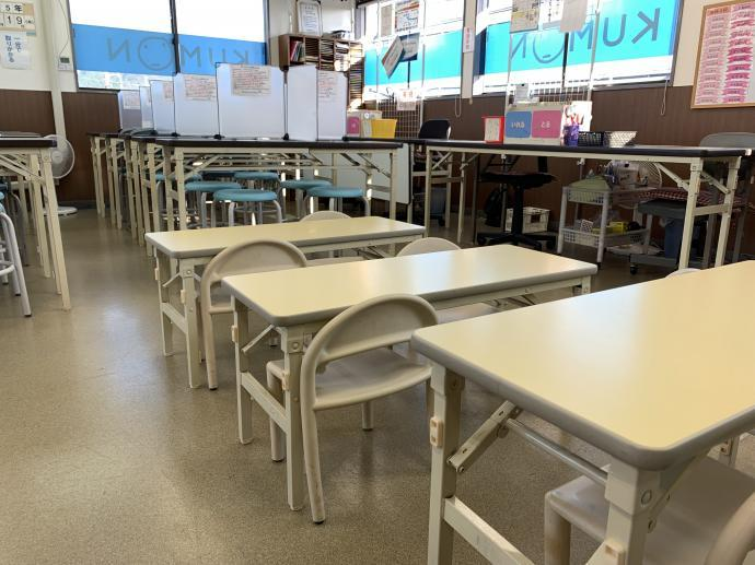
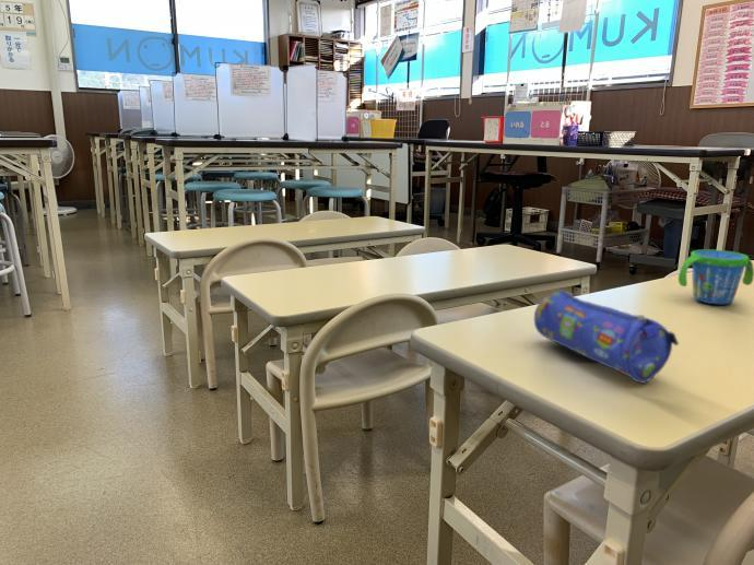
+ snack cup (716, 276)
+ pencil case (598, 330)
